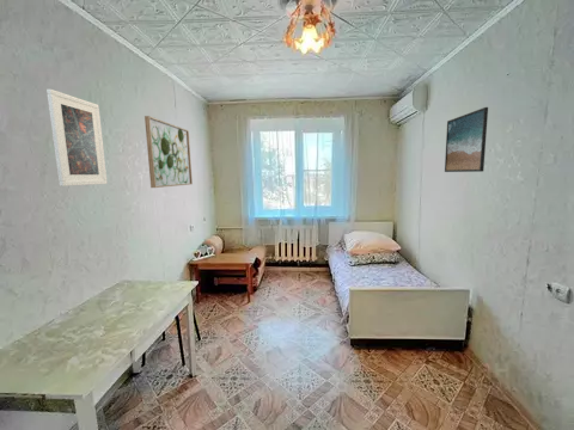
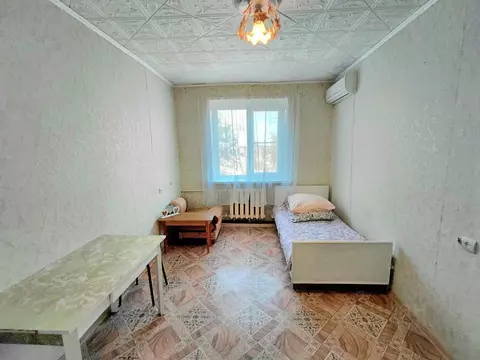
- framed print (80, 142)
- wall art (172, 155)
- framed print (463, 143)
